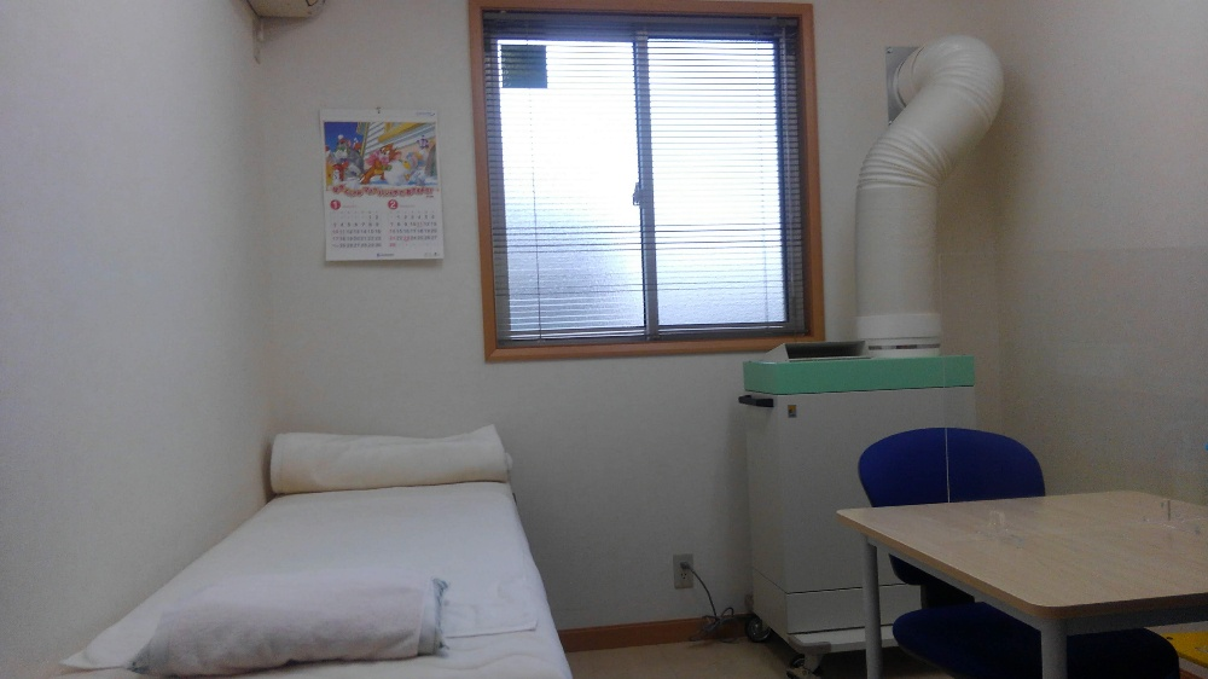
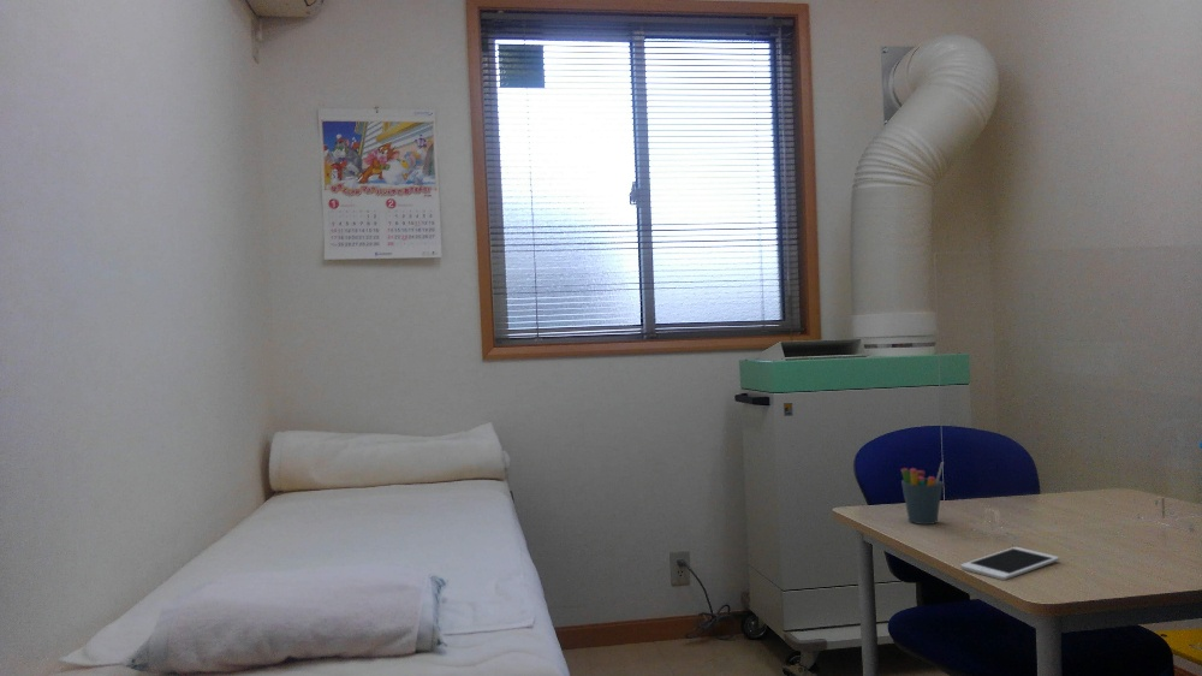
+ cell phone (1010, 562)
+ pen holder (921, 491)
